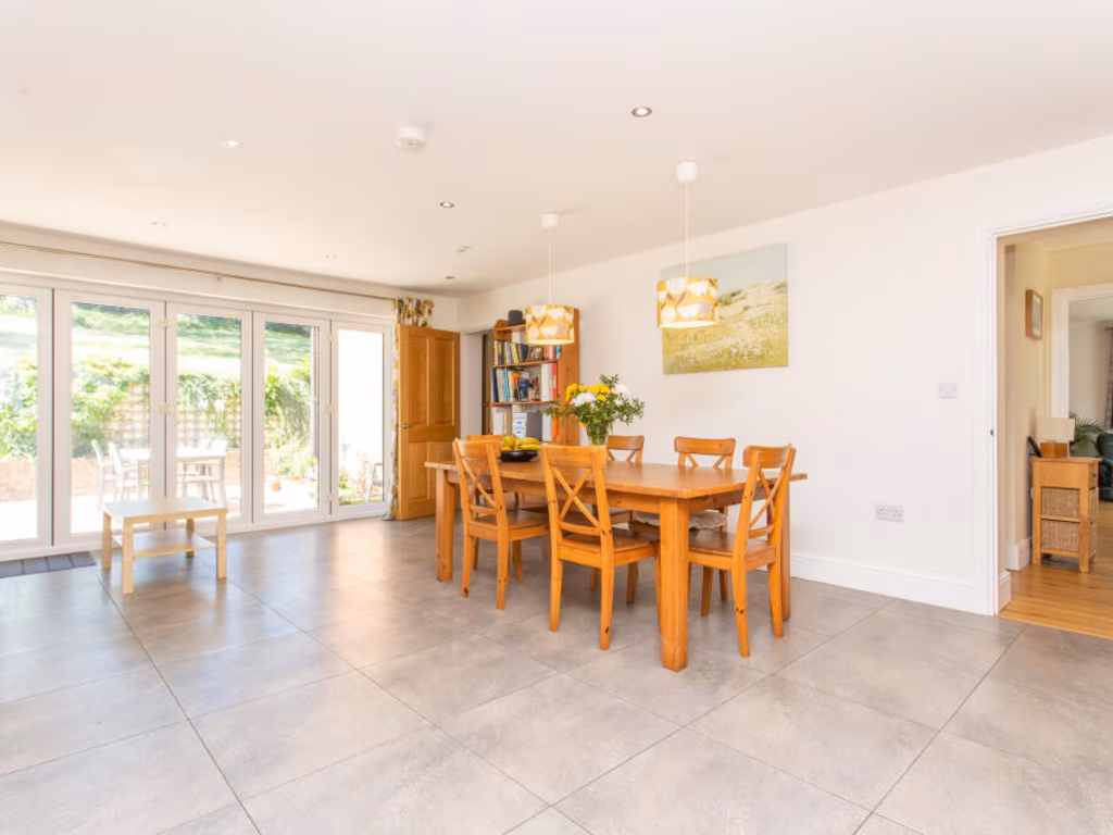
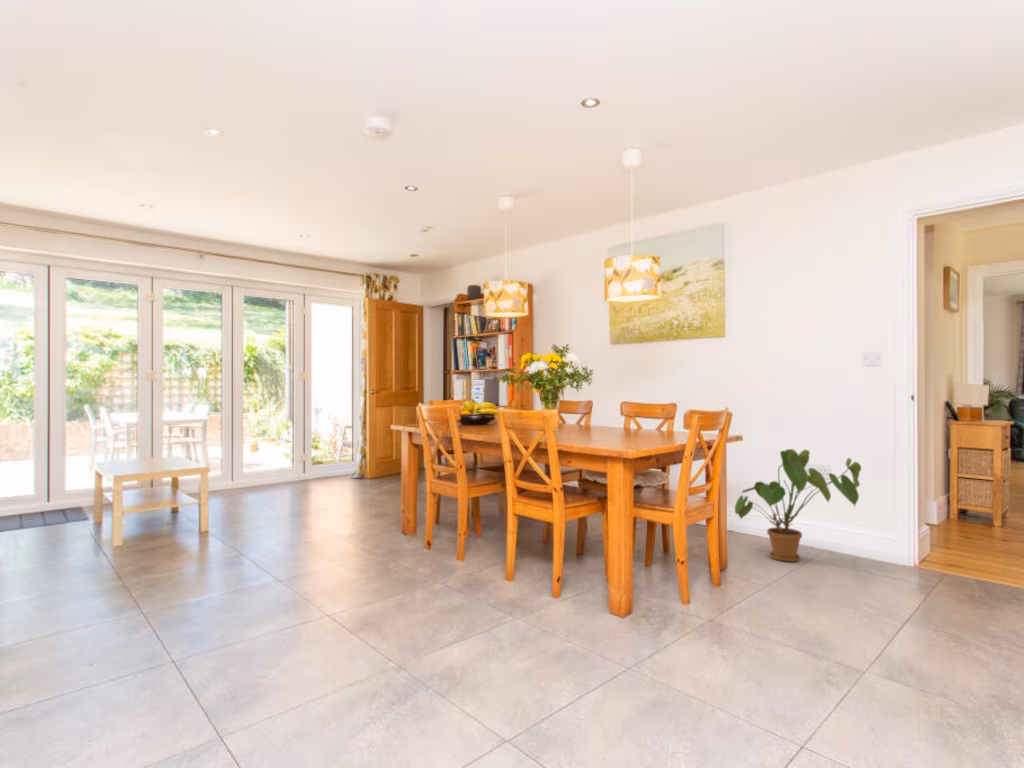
+ house plant (801, 504)
